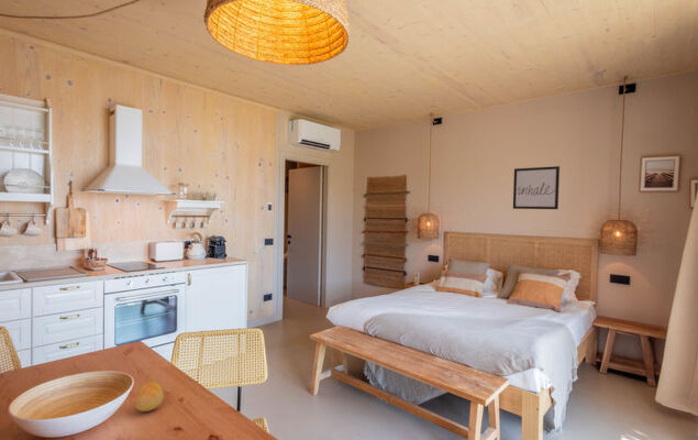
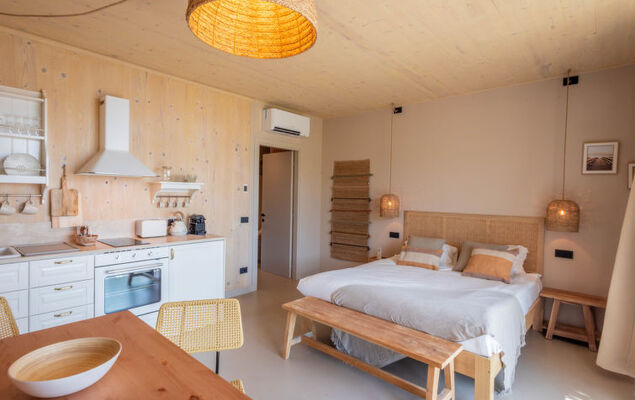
- wall art (535, 188)
- fruit (148, 397)
